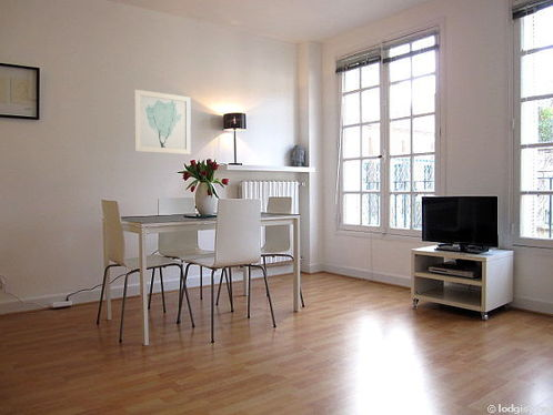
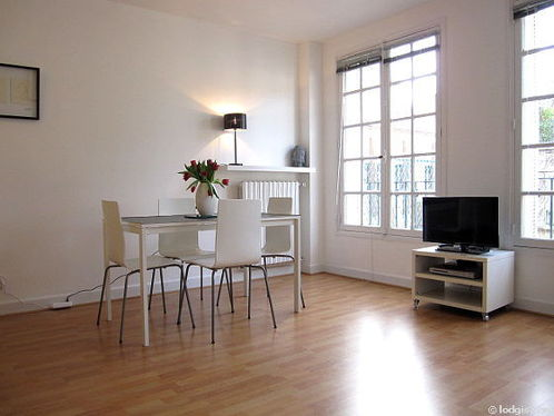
- wall art (163, 123)
